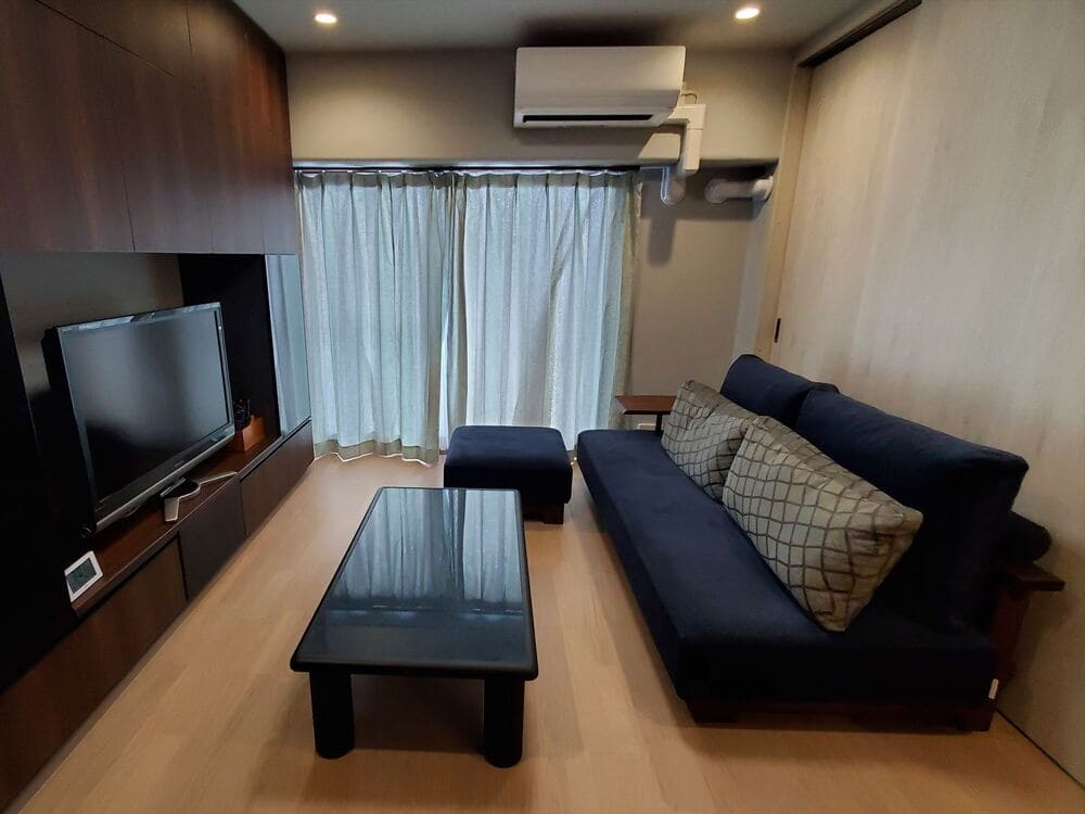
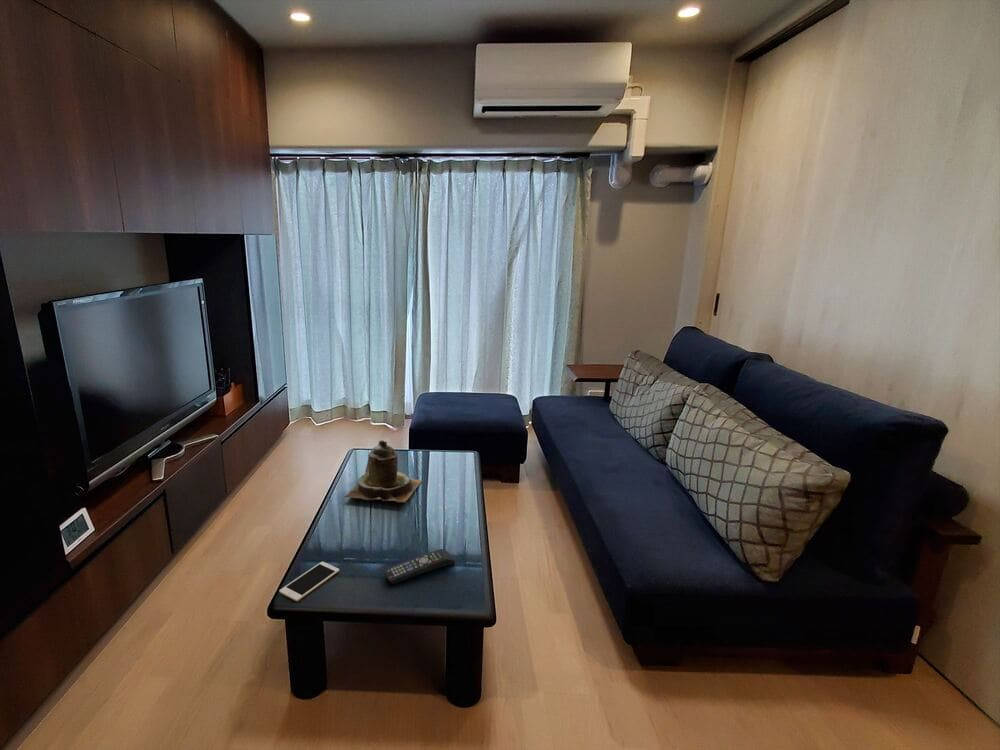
+ cell phone (310, 580)
+ remote control (420, 565)
+ teapot (384, 467)
